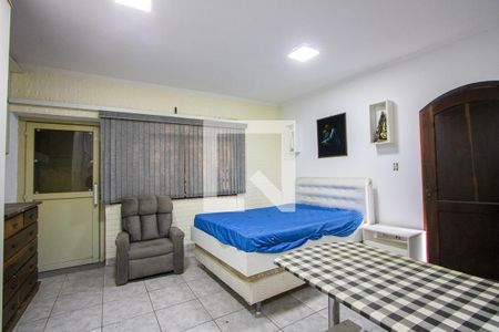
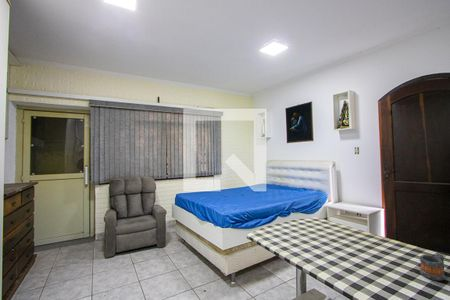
+ mug (433, 265)
